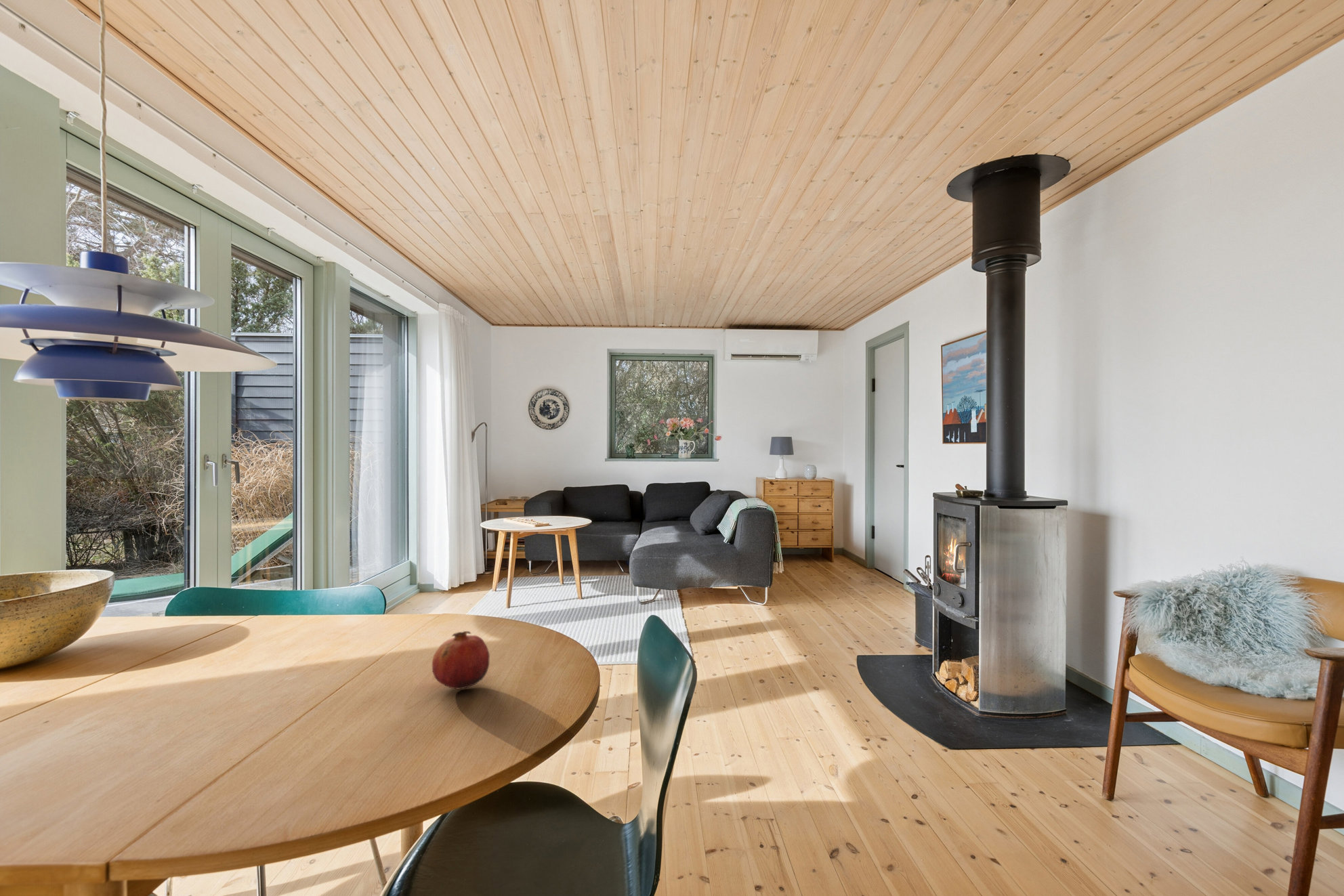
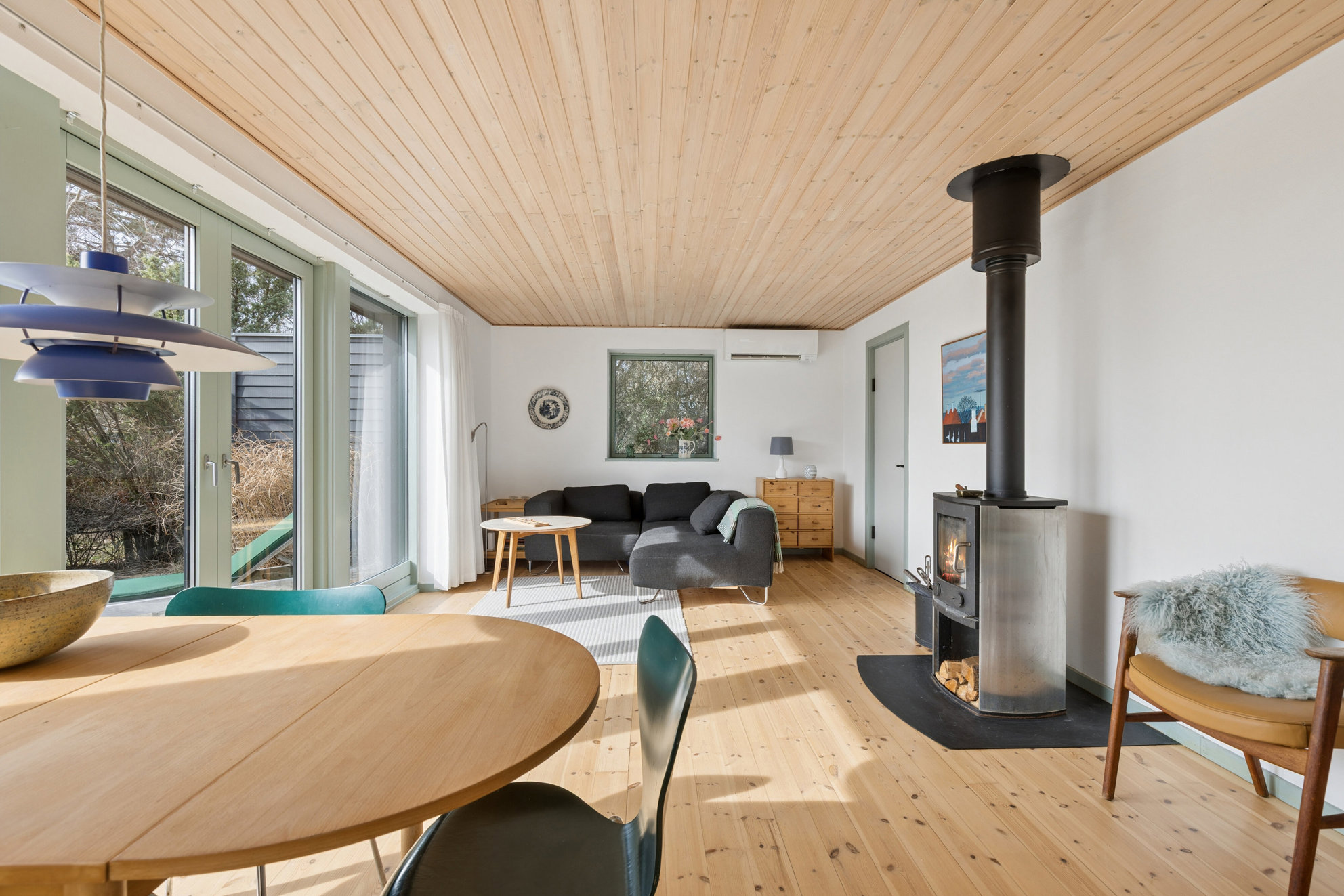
- fruit (462, 659)
